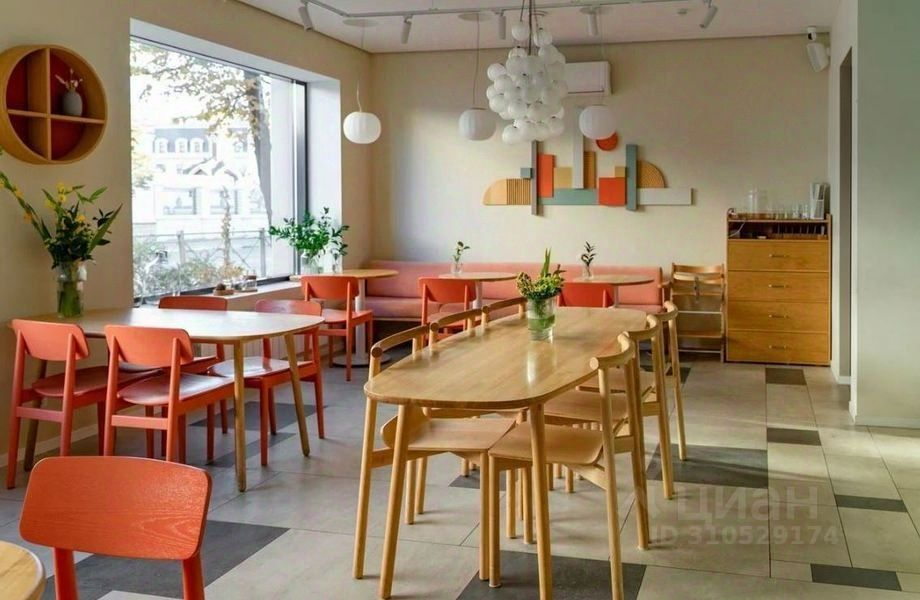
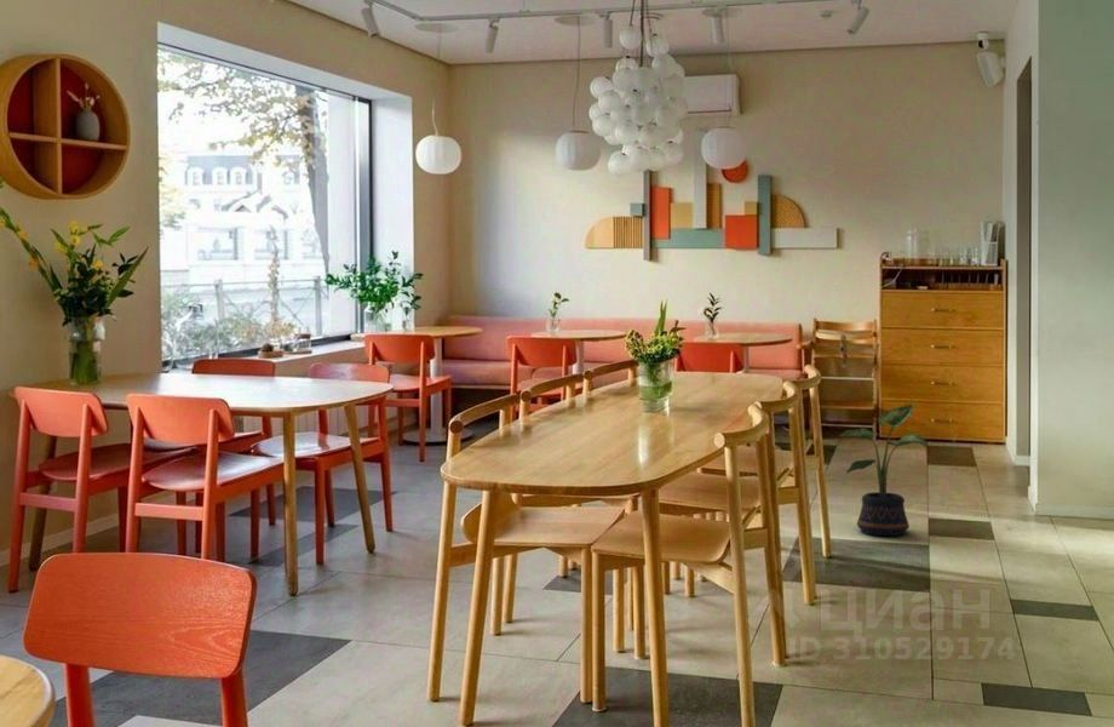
+ potted plant (886, 470)
